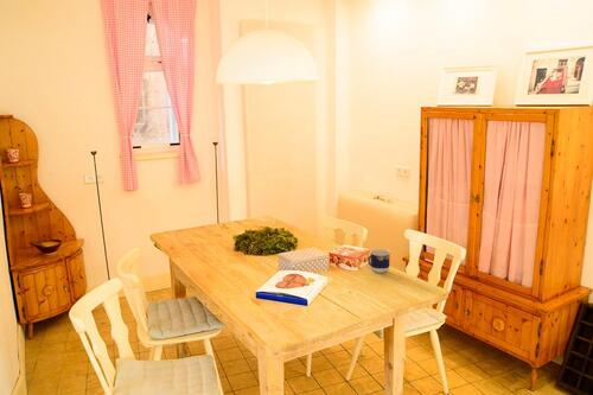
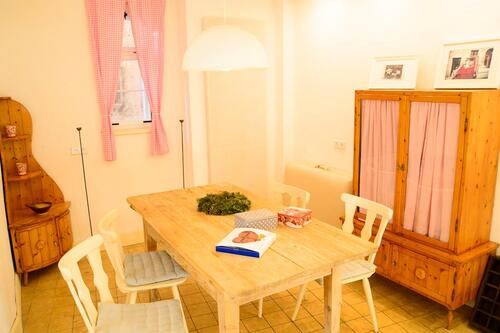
- cup (377, 261)
